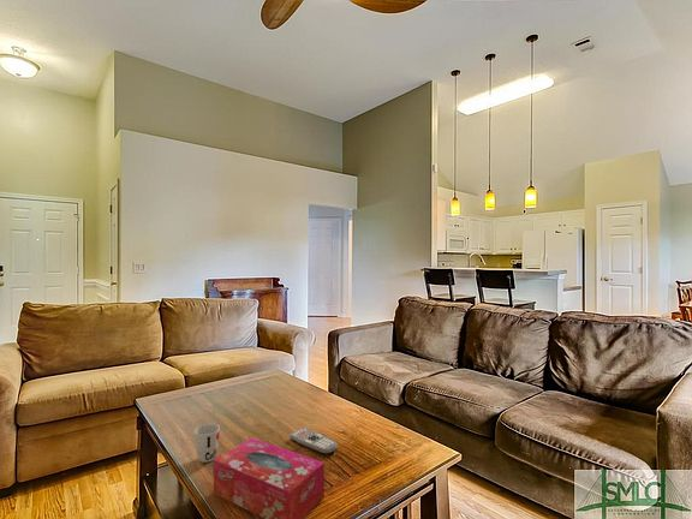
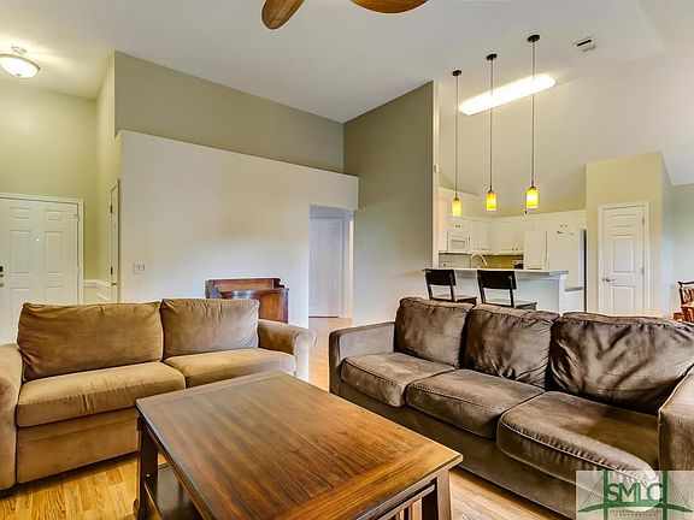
- cup (207, 443)
- tissue box (268, 477)
- remote control (314, 441)
